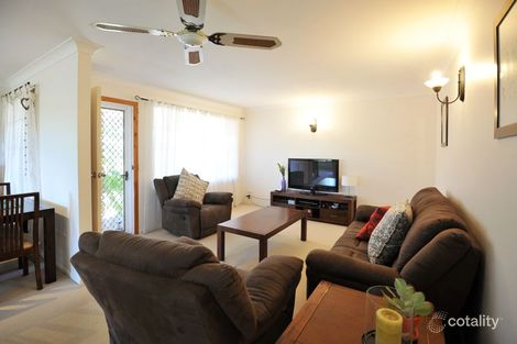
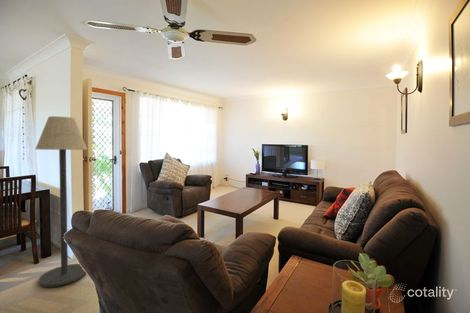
+ floor lamp (63, 197)
